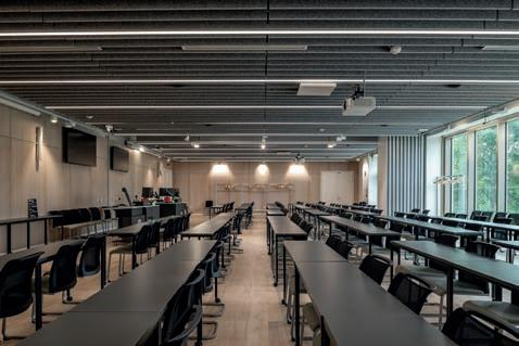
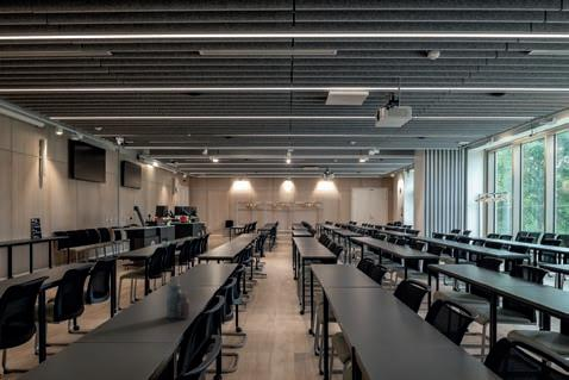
+ bottle (177, 297)
